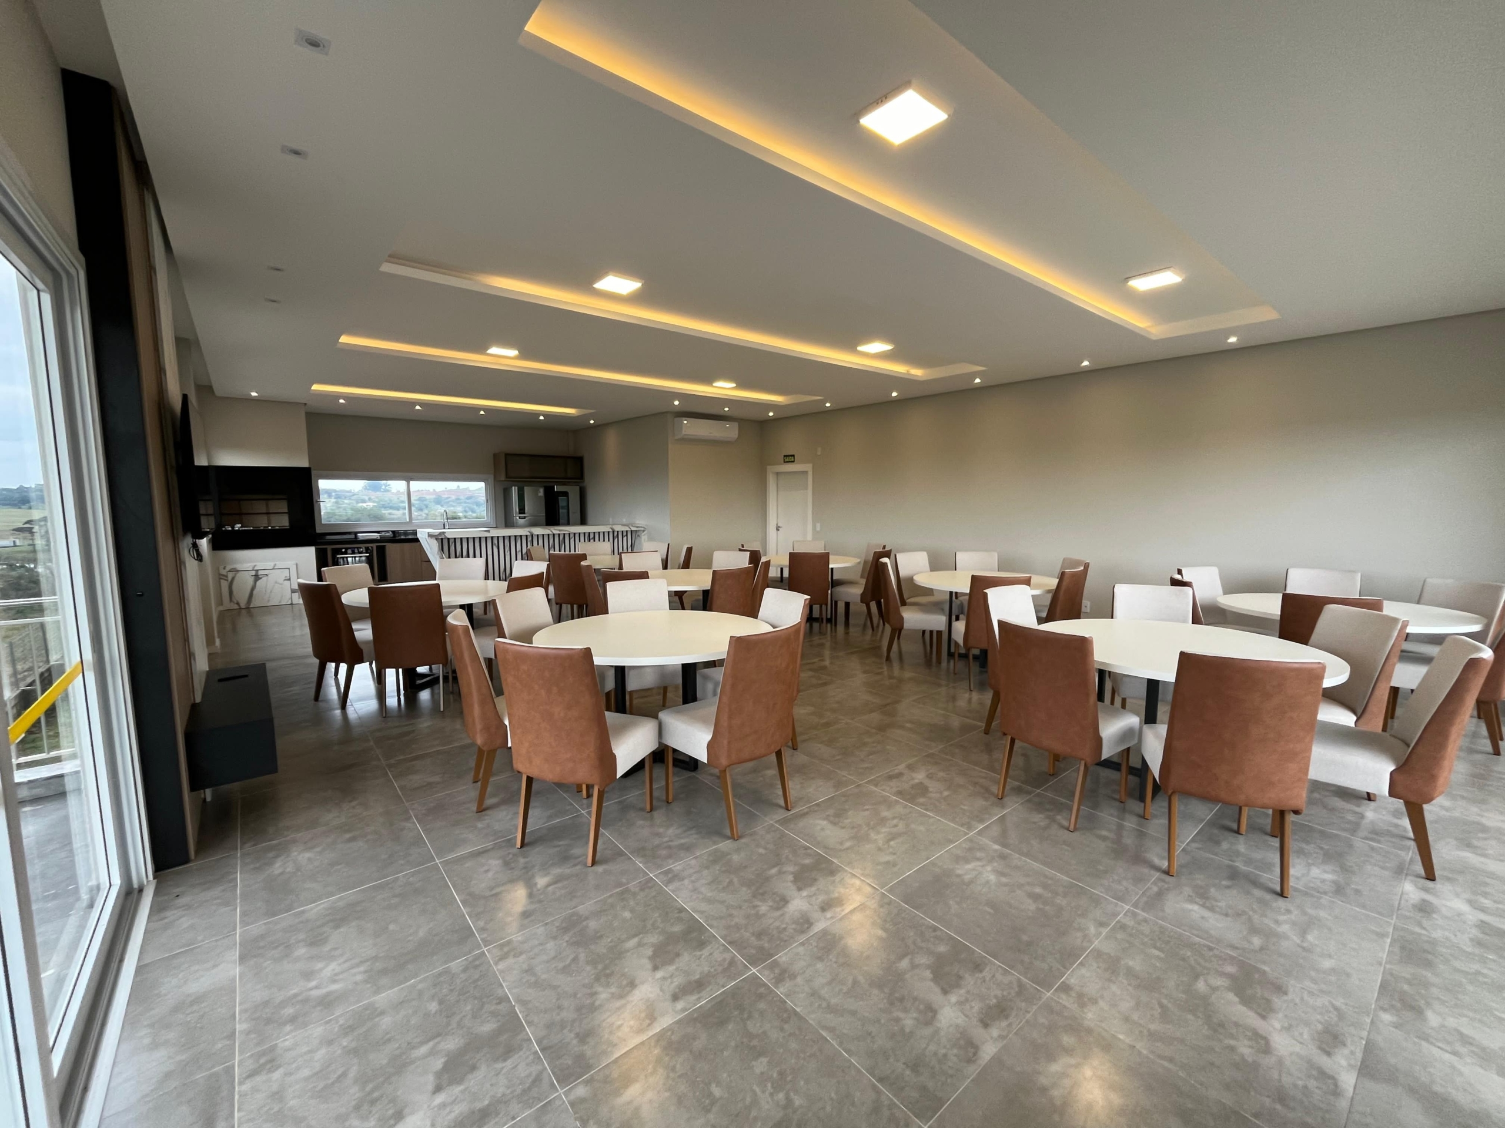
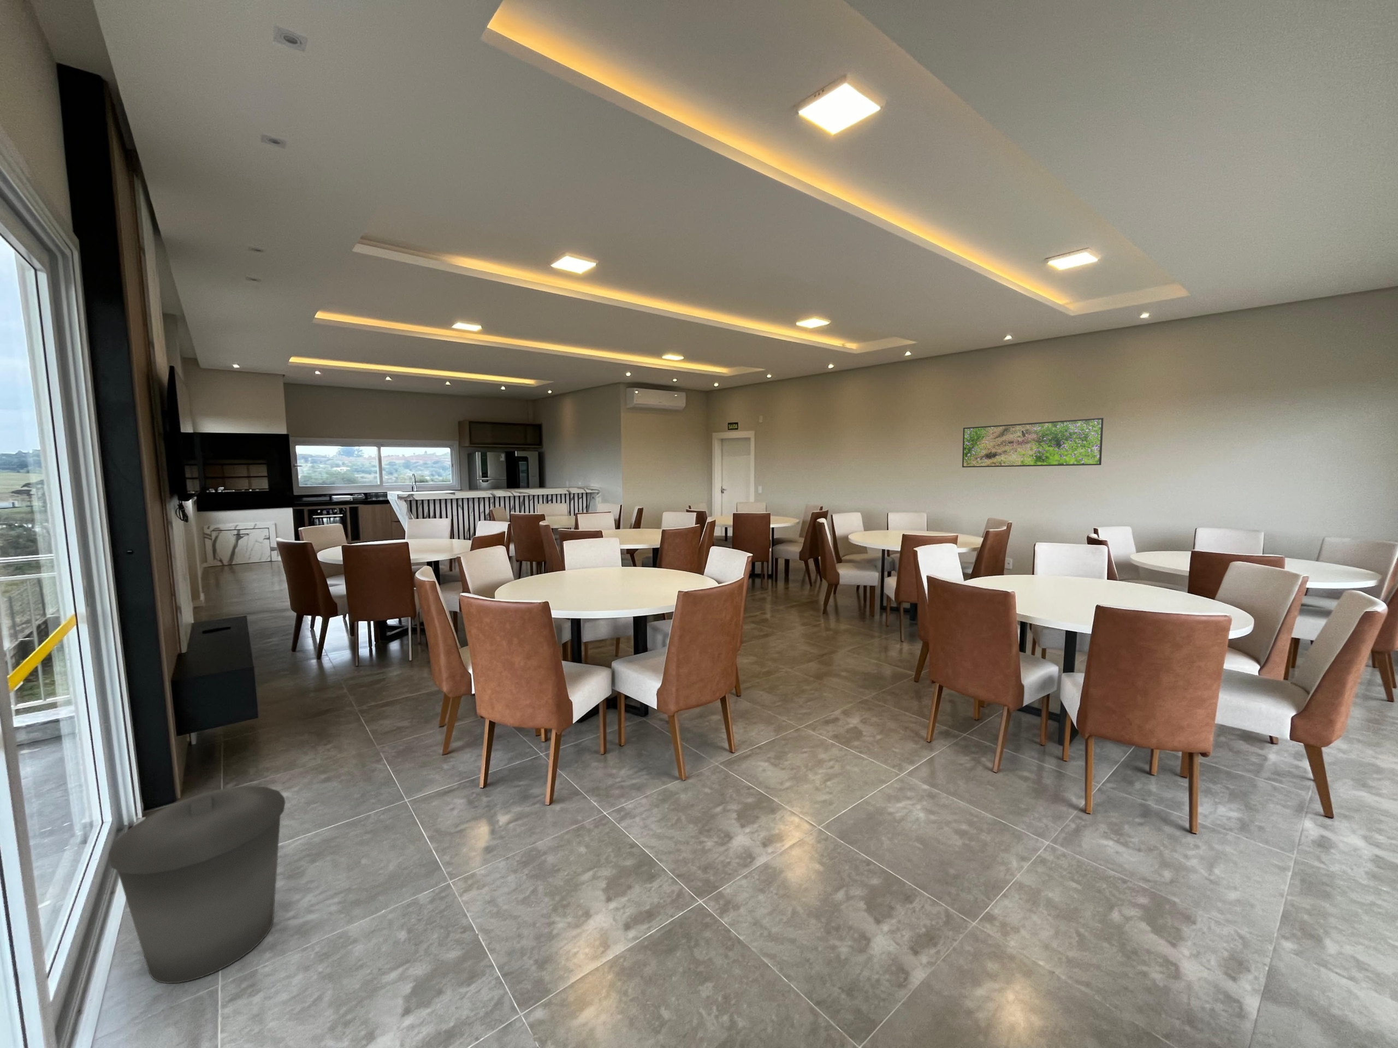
+ trash can (208, 872)
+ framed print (1026, 445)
